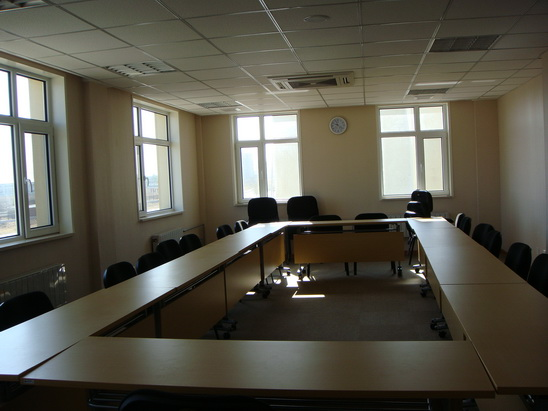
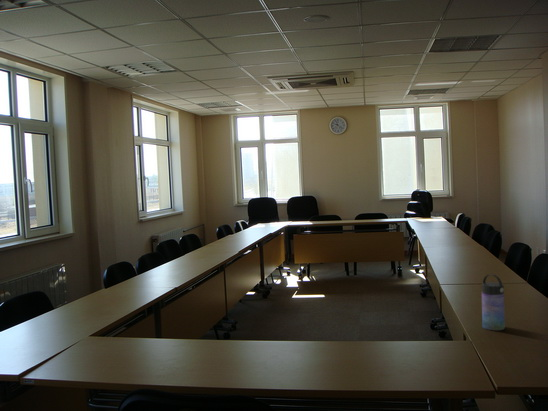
+ water bottle (492, 300)
